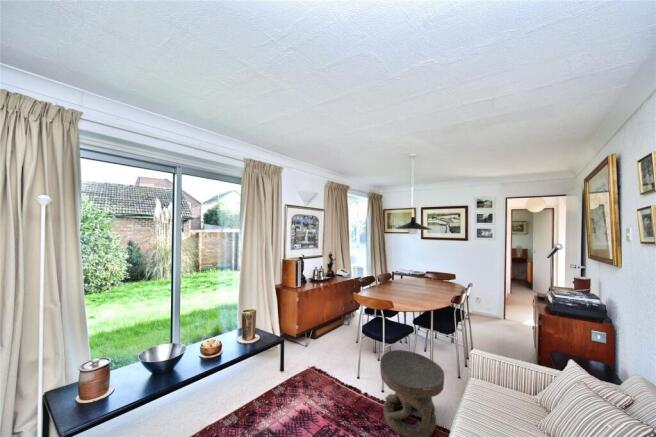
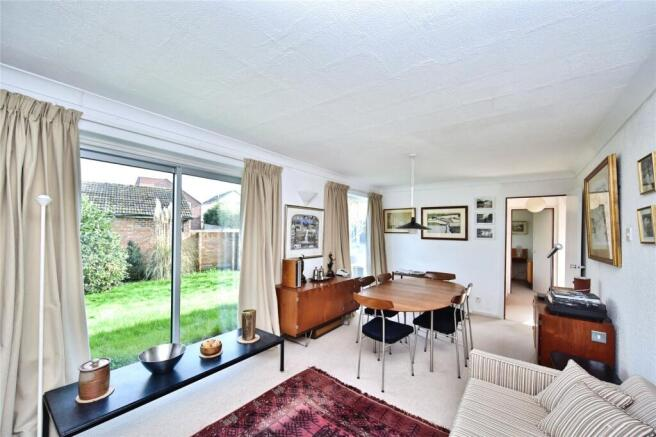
- carved stool (409, 391)
